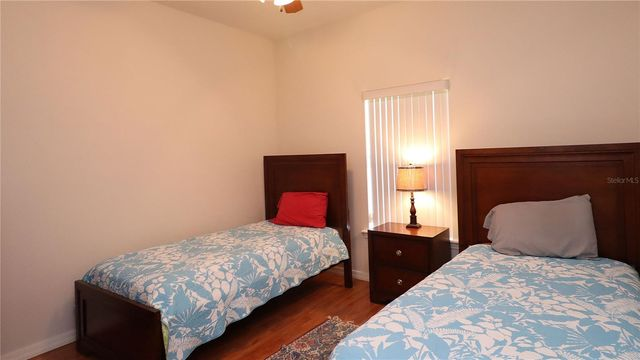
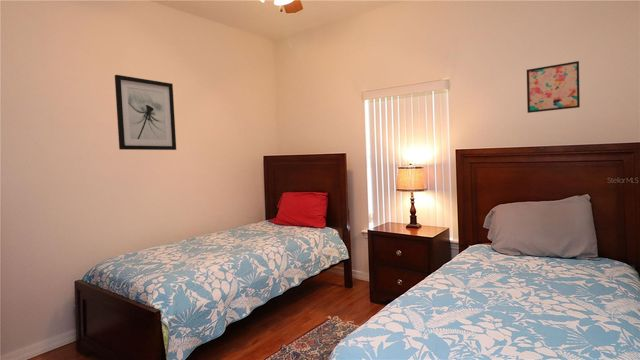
+ wall art (147, 114)
+ wall art (552, 87)
